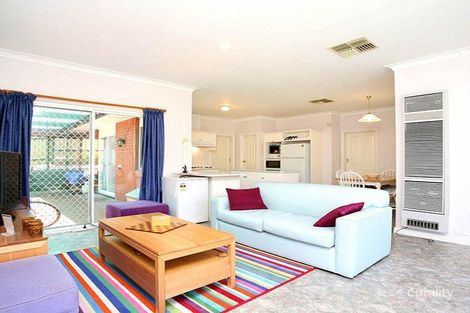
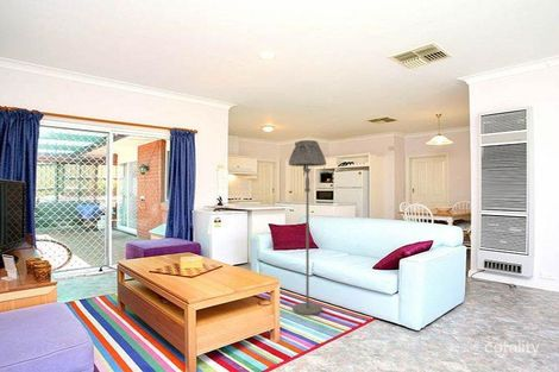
+ floor lamp (307, 225)
